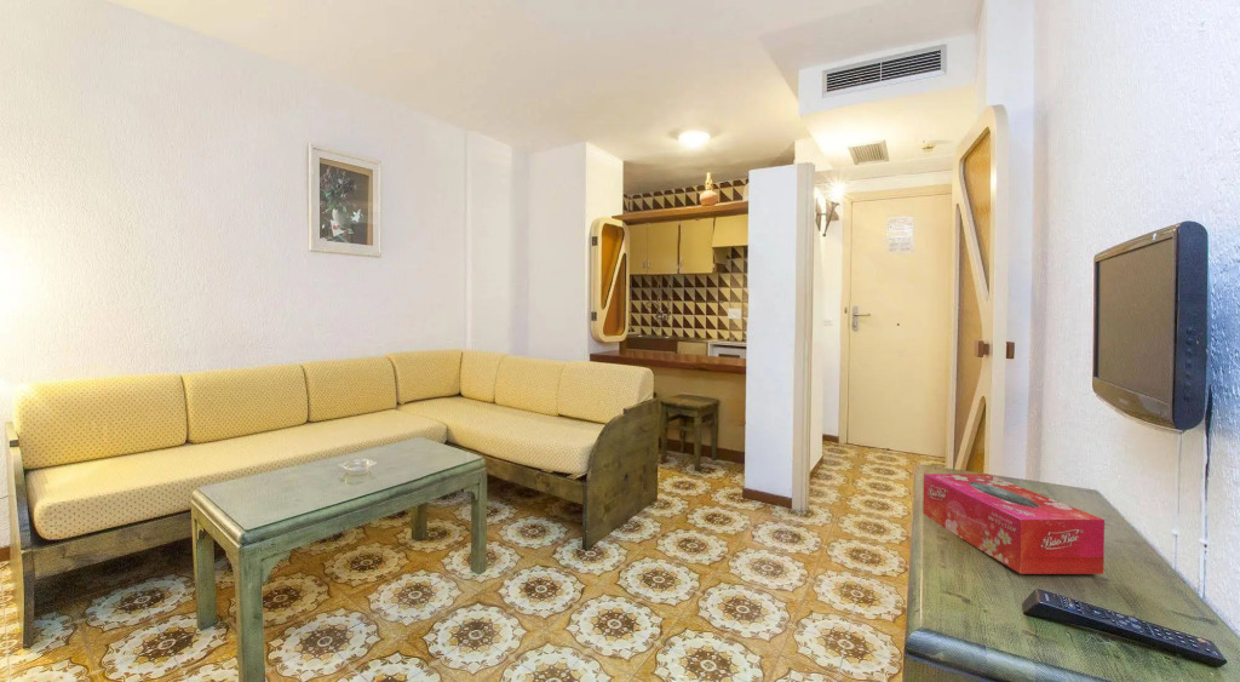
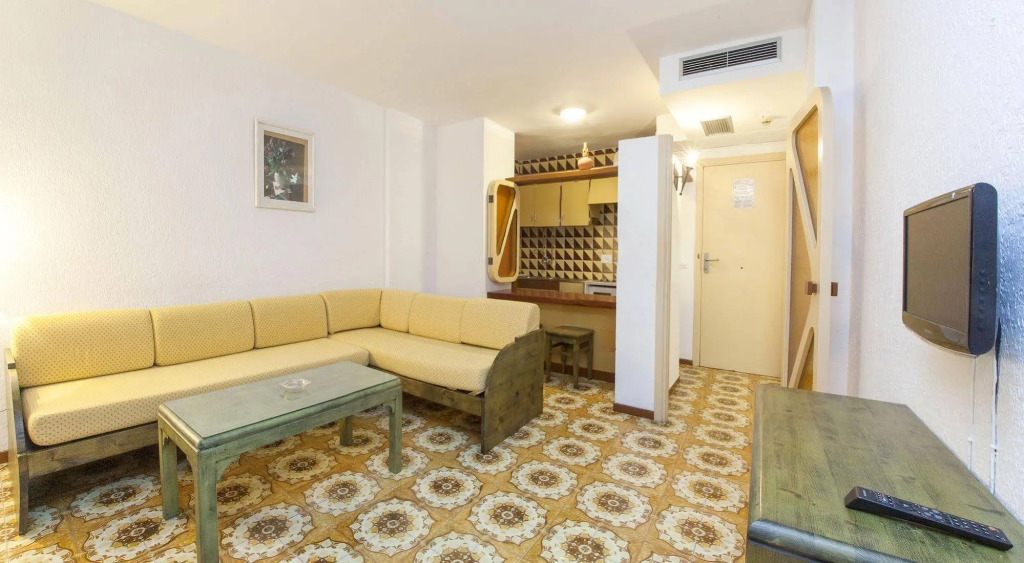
- tissue box (1000, 516)
